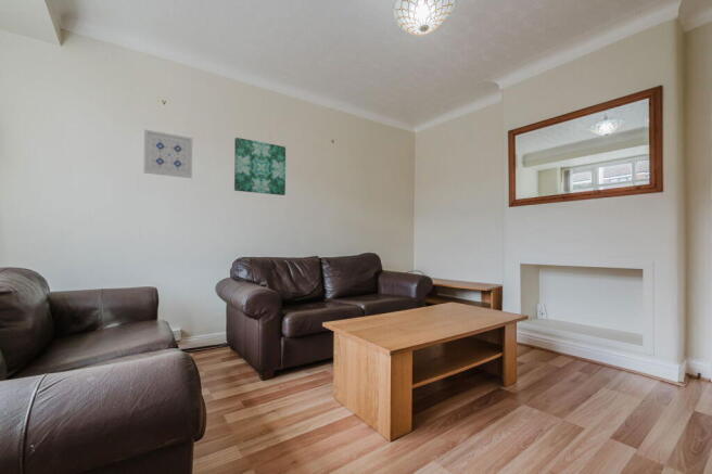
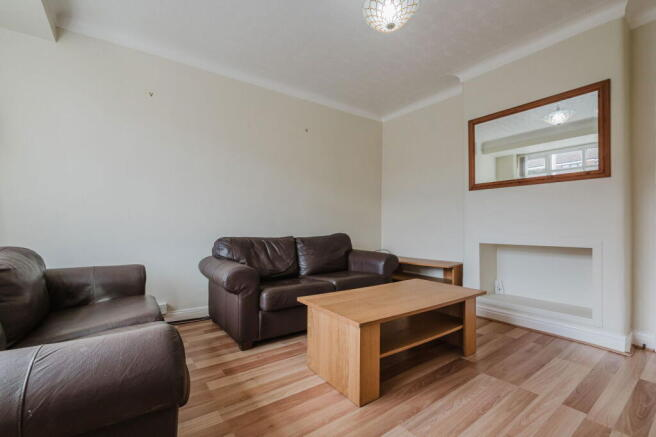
- wall art (168, 154)
- wall art (260, 167)
